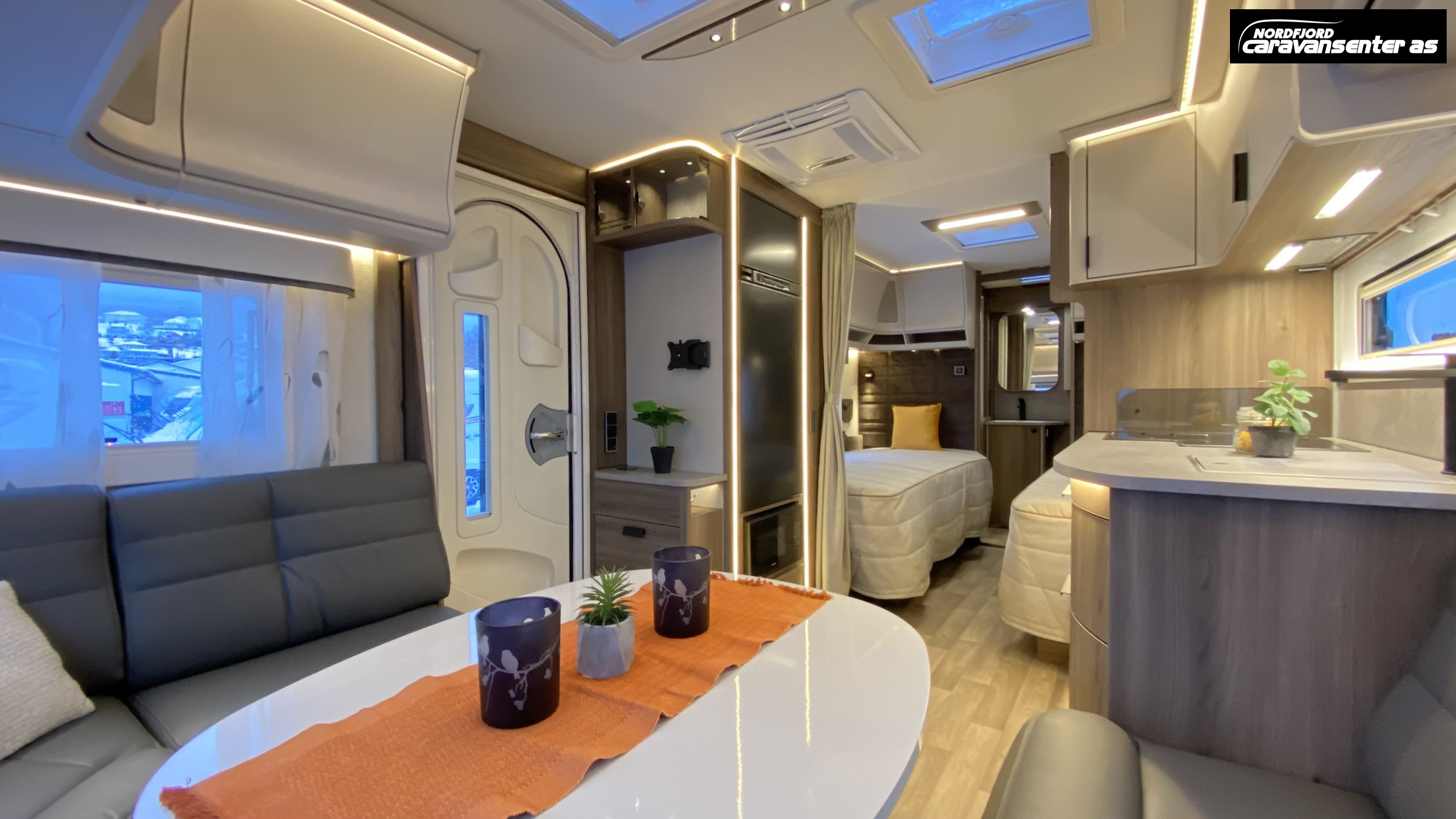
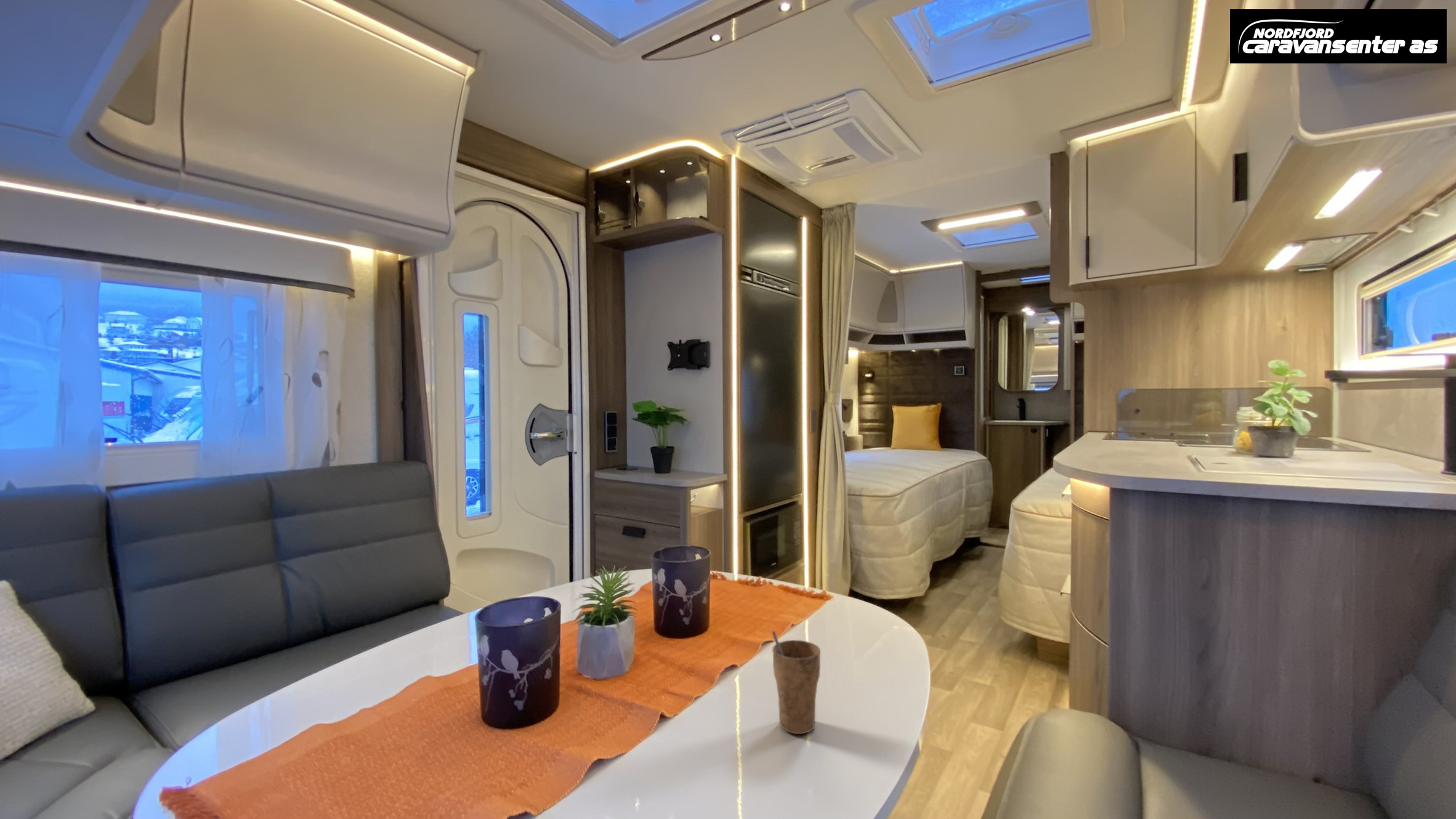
+ cup (796, 677)
